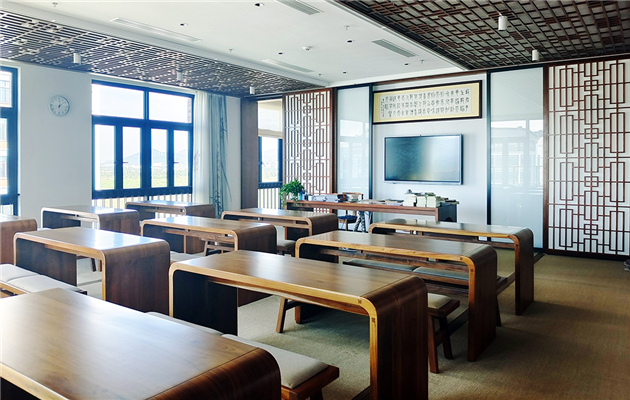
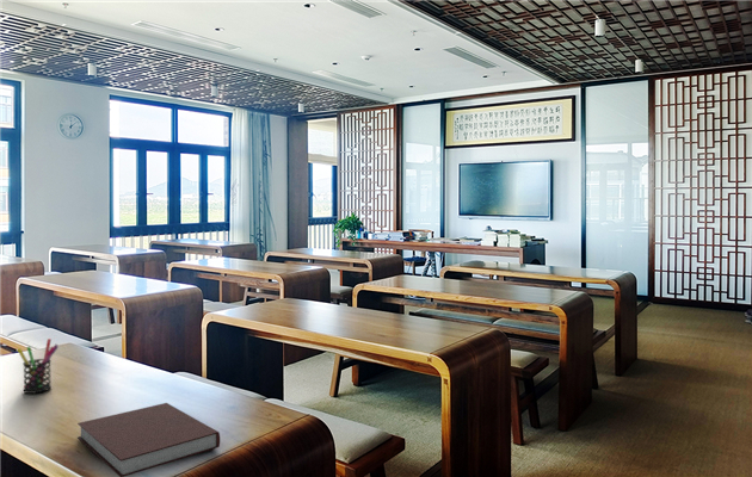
+ notebook (147, 434)
+ pen holder (37, 364)
